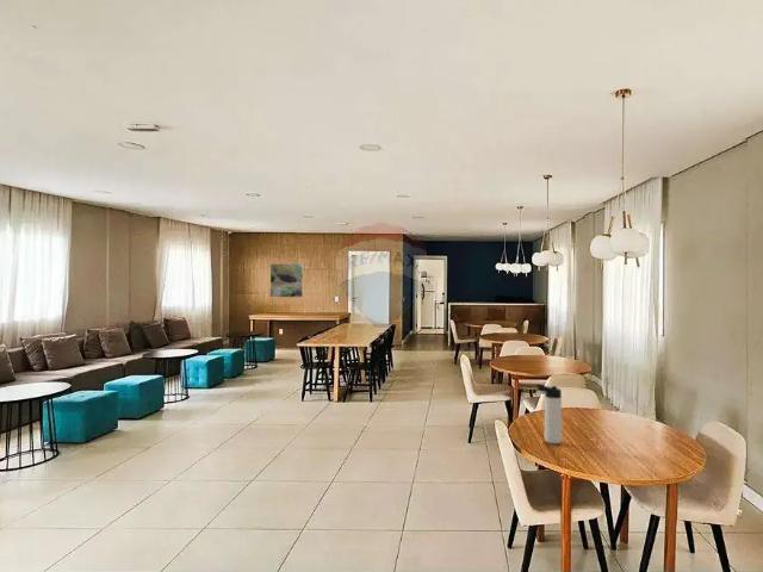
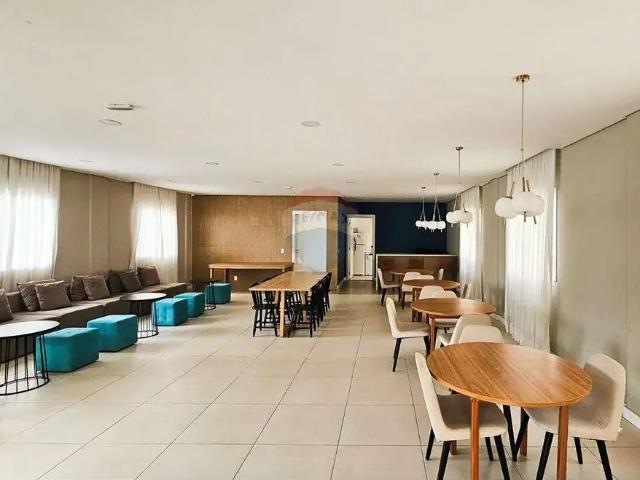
- thermos bottle (548, 414)
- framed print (286, 280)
